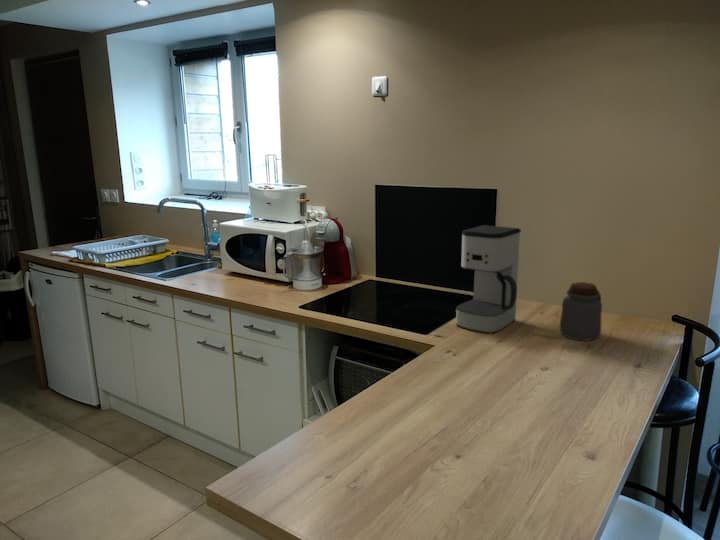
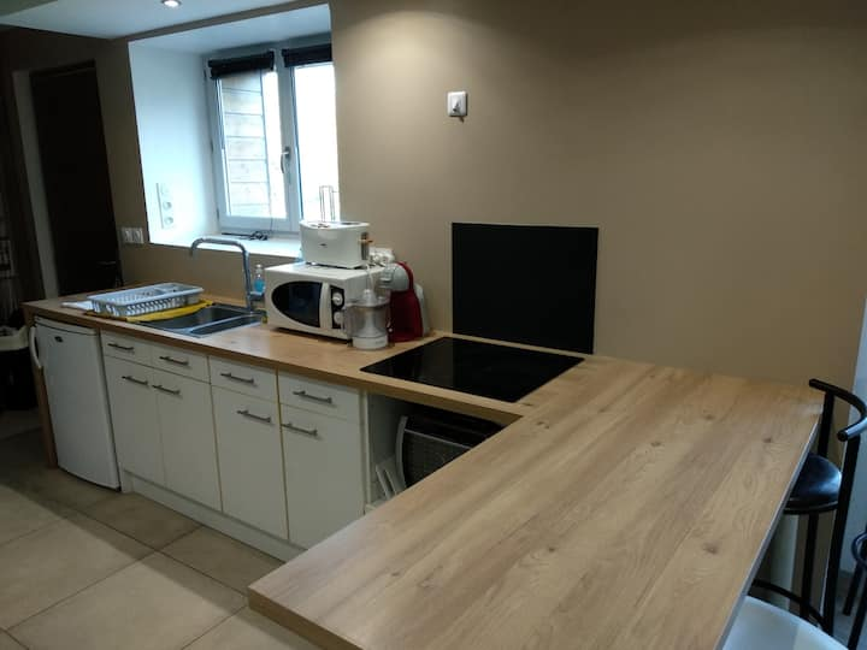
- coffee maker (490, 278)
- jar (581, 309)
